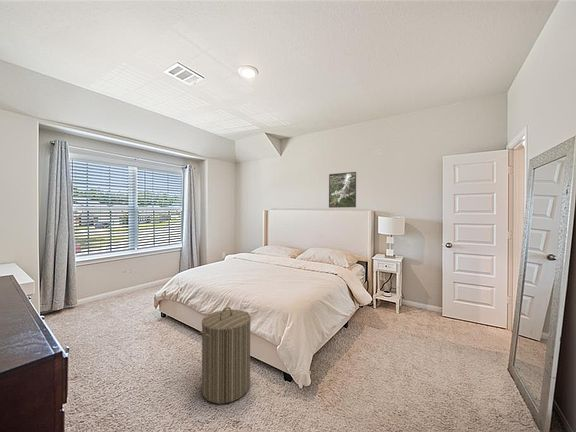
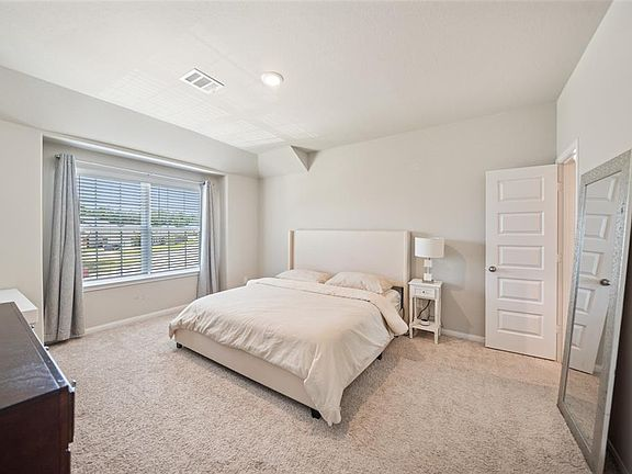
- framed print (342, 190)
- laundry hamper (226, 347)
